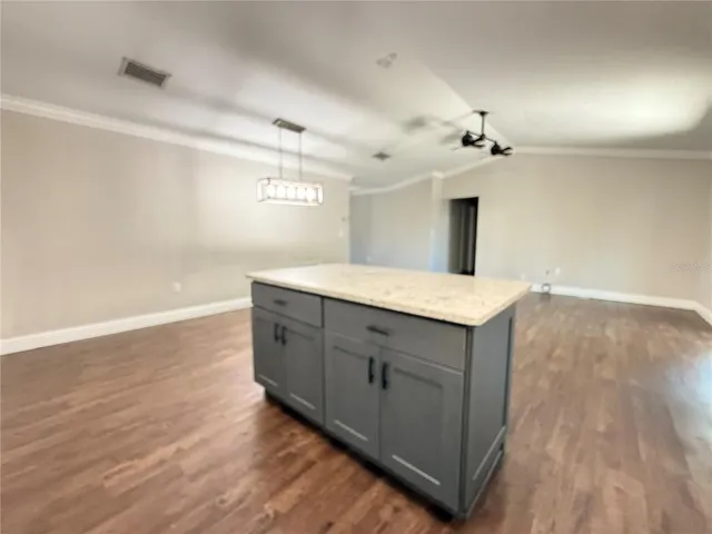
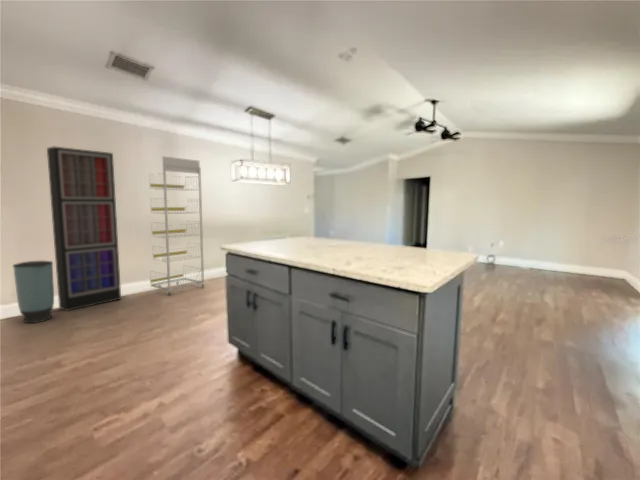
+ shelving unit (174, 230)
+ storage cabinet (86, 228)
+ trash can (34, 290)
